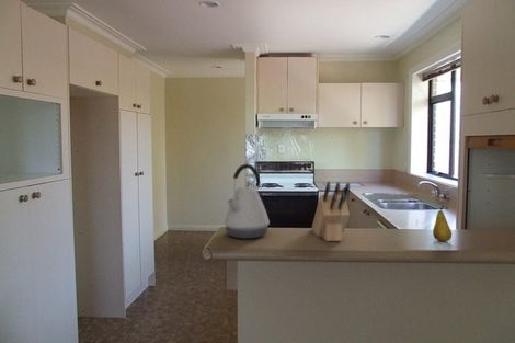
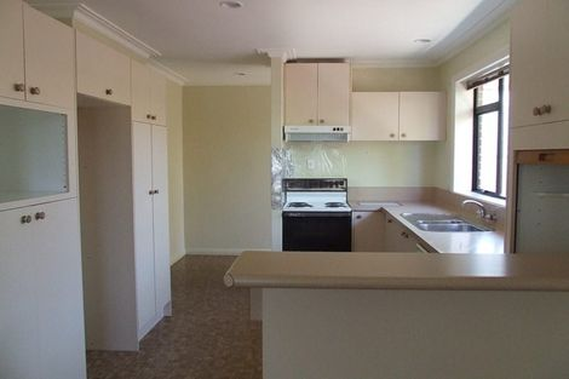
- fruit (442, 222)
- kettle (245, 199)
- knife block (330, 208)
